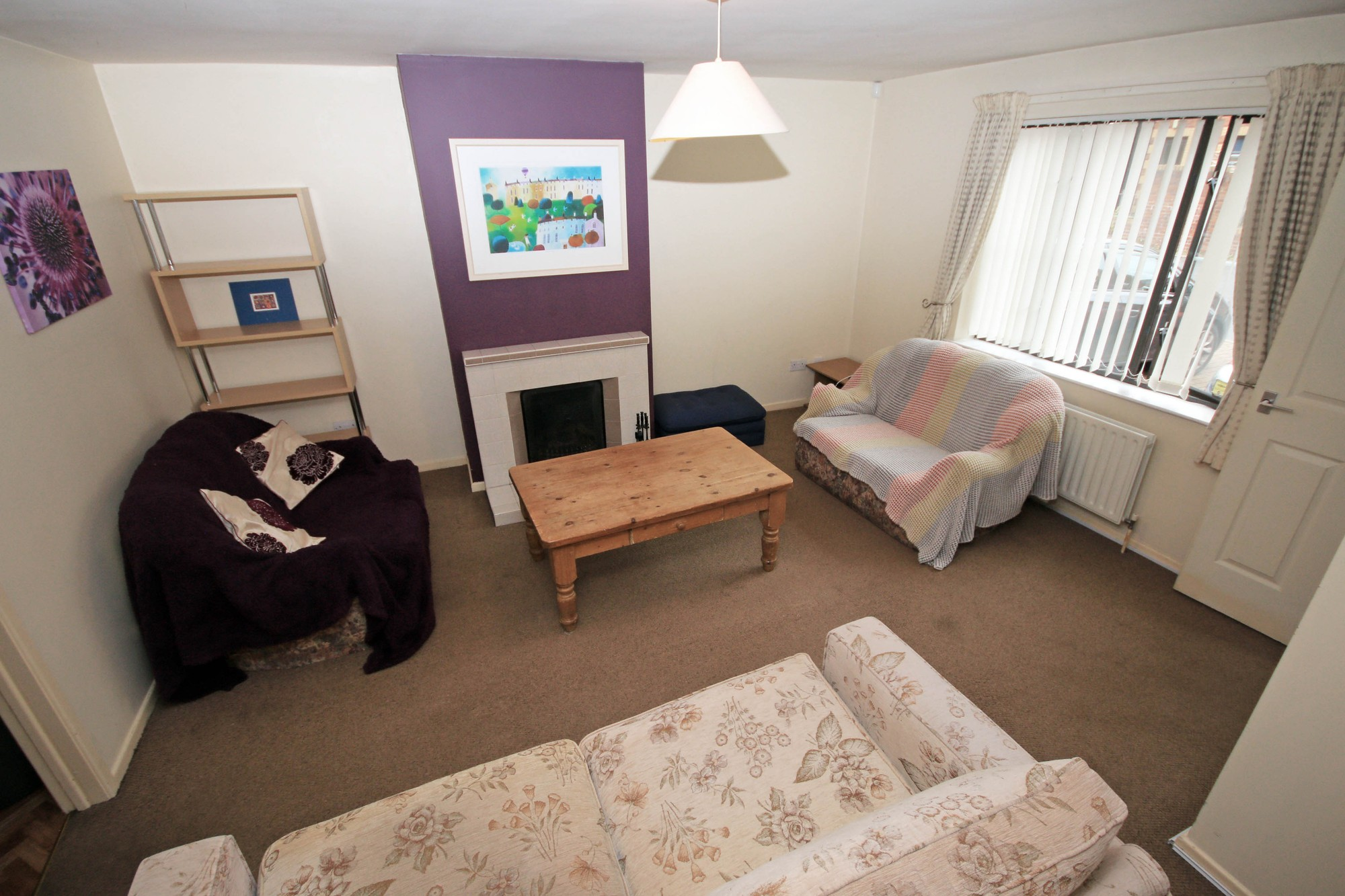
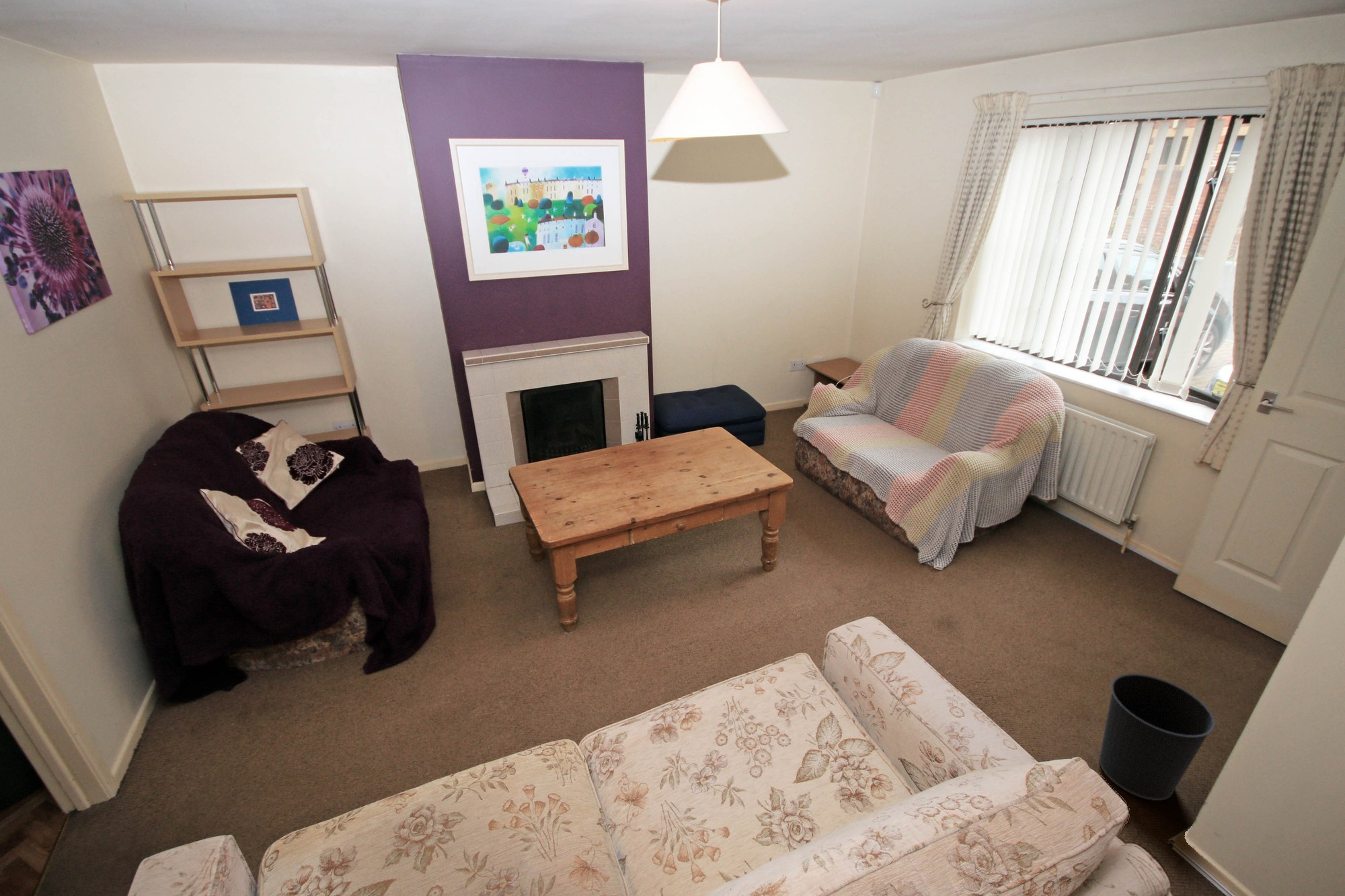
+ wastebasket (1147, 739)
